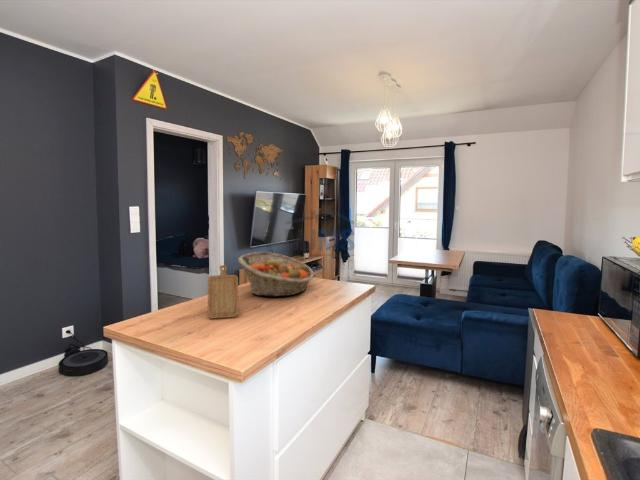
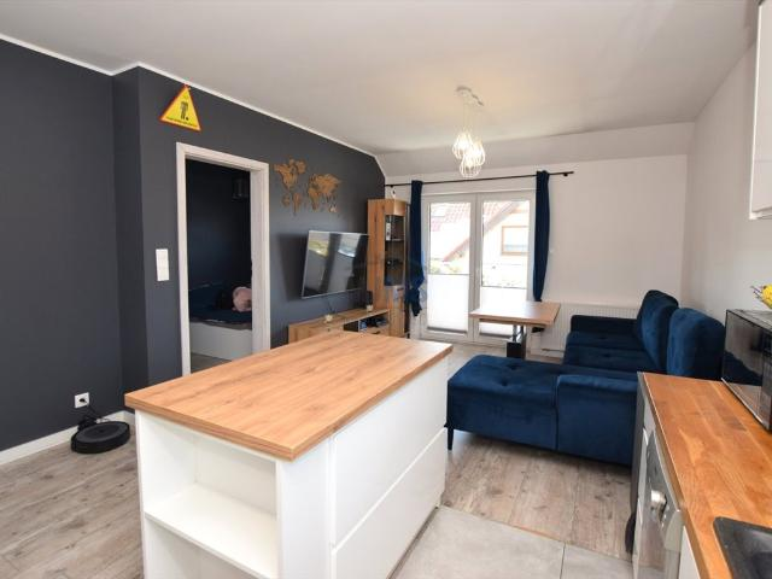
- chopping board (223, 290)
- fruit basket (277, 272)
